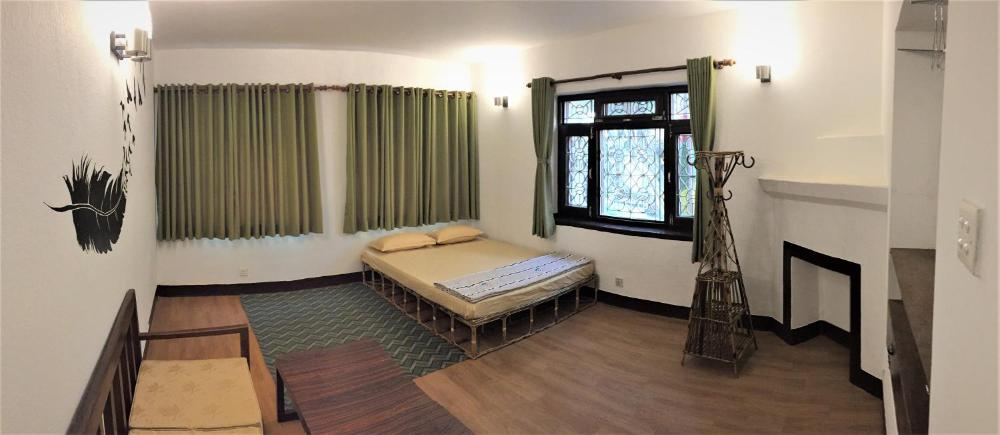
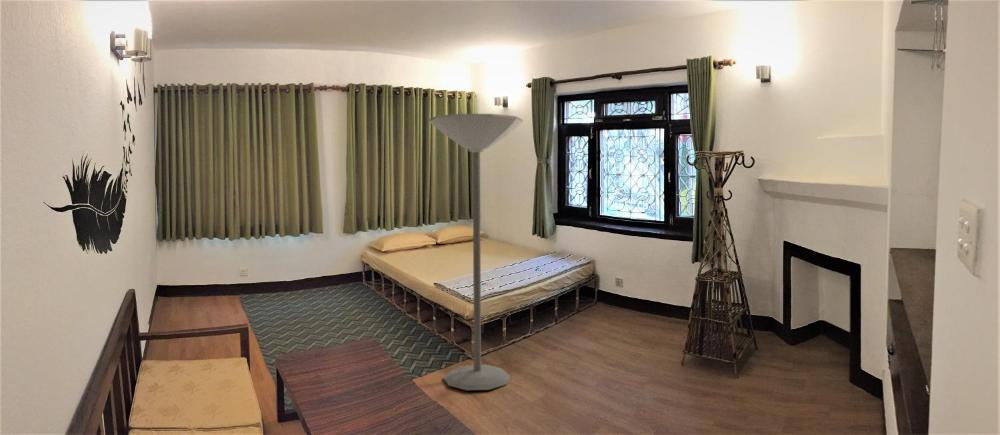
+ floor lamp (476, 250)
